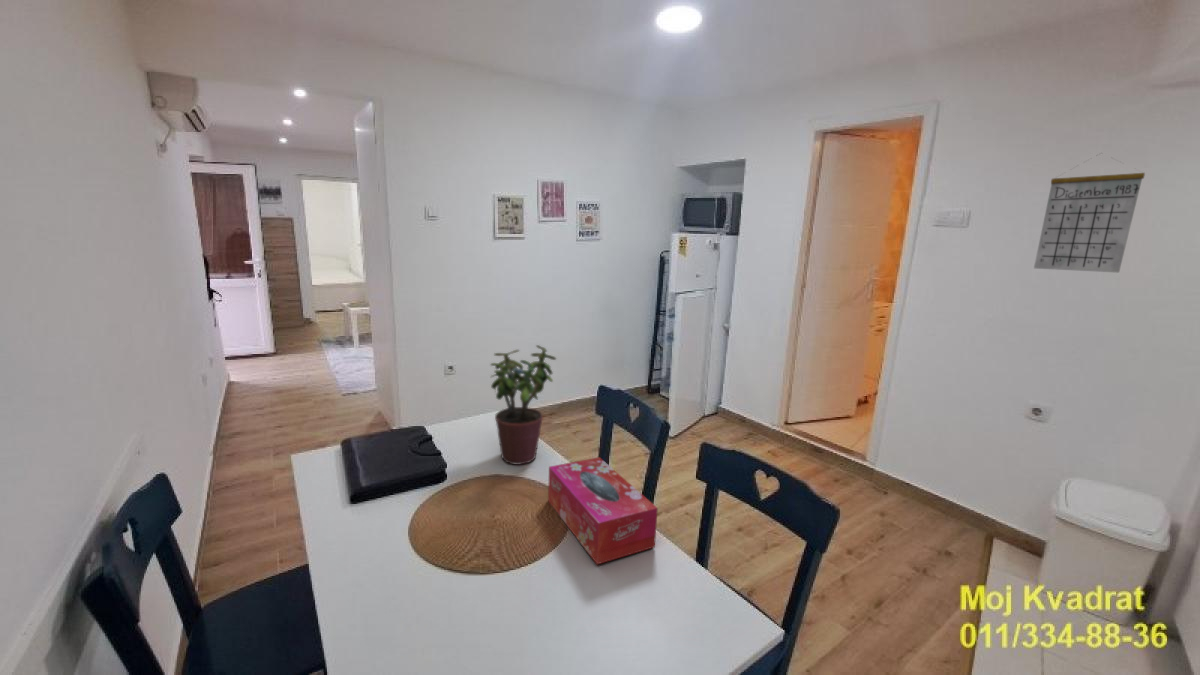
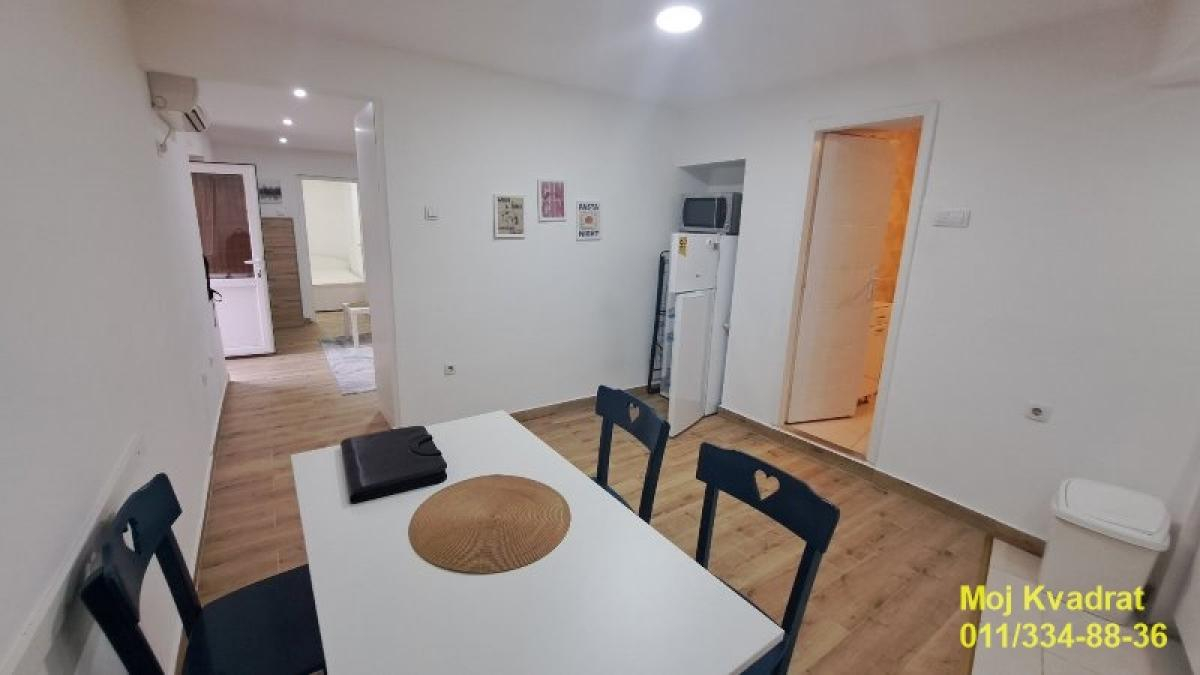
- tissue box (598, 504)
- potted plant (523, 405)
- calendar (1087, 212)
